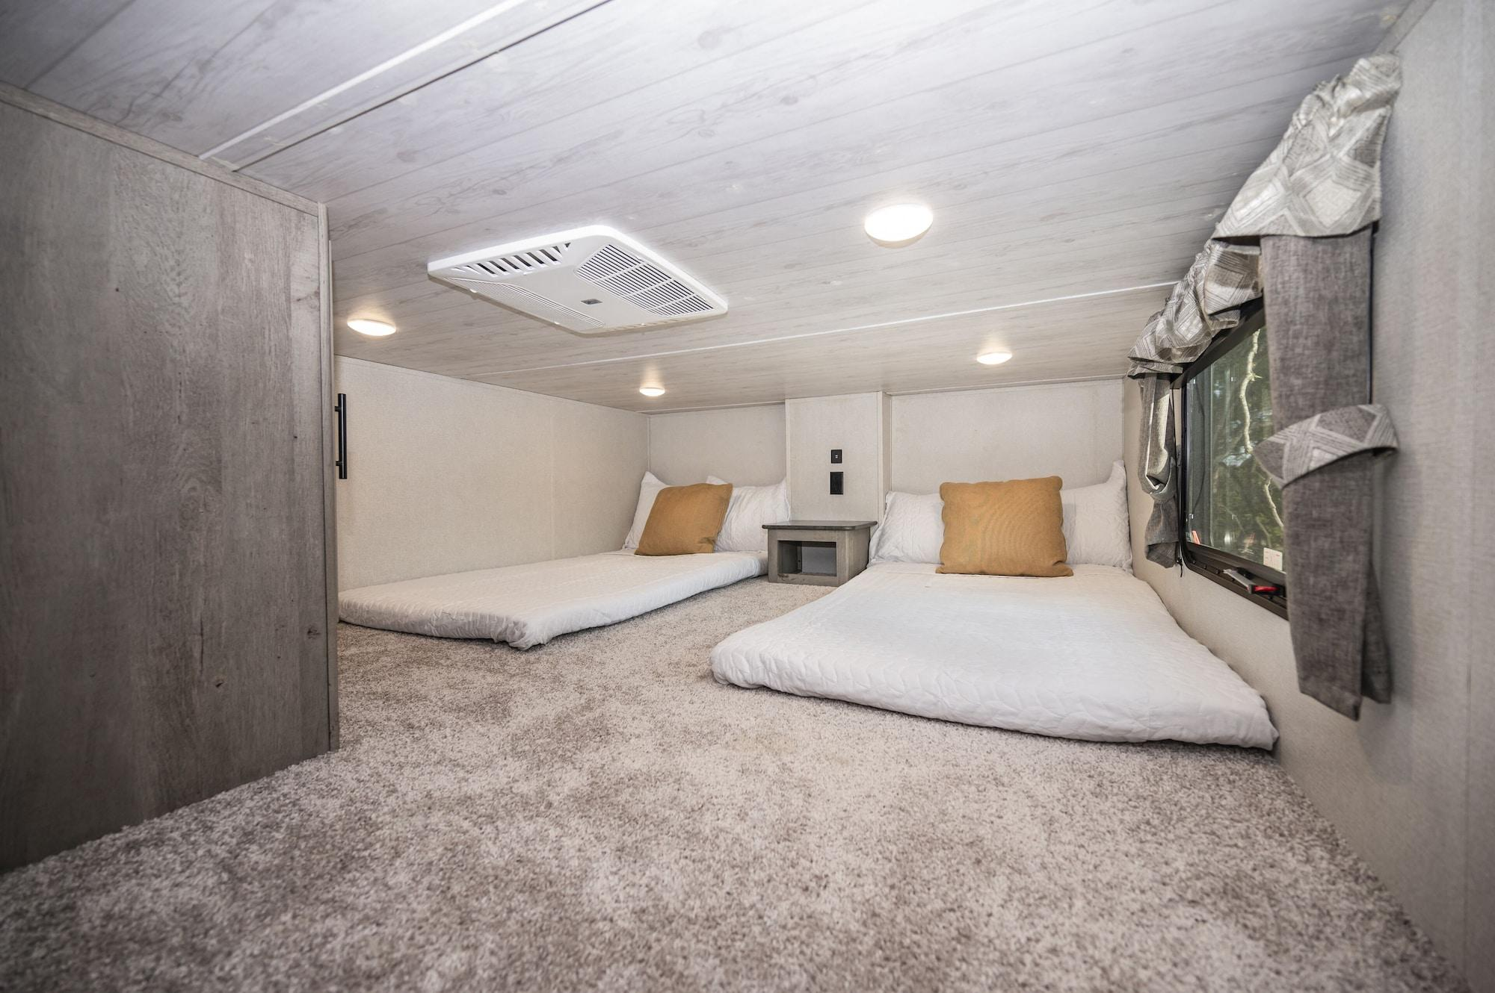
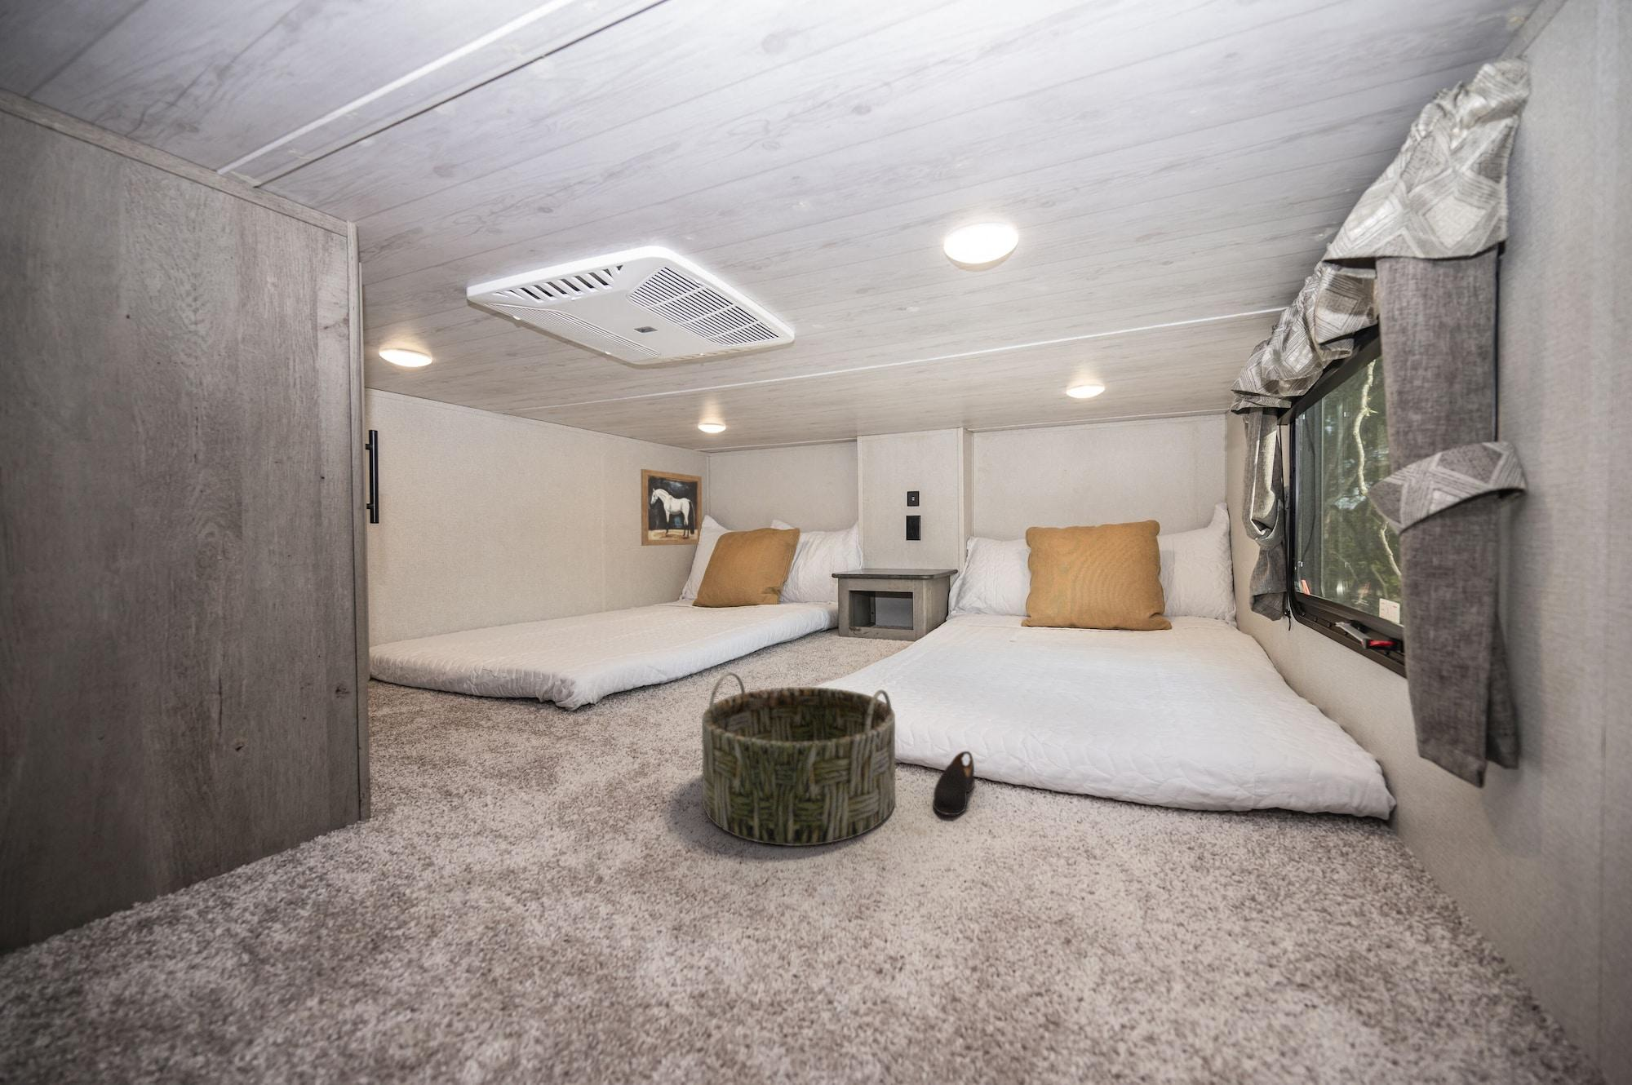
+ shoe (954, 781)
+ basket (799, 739)
+ wall art (673, 509)
